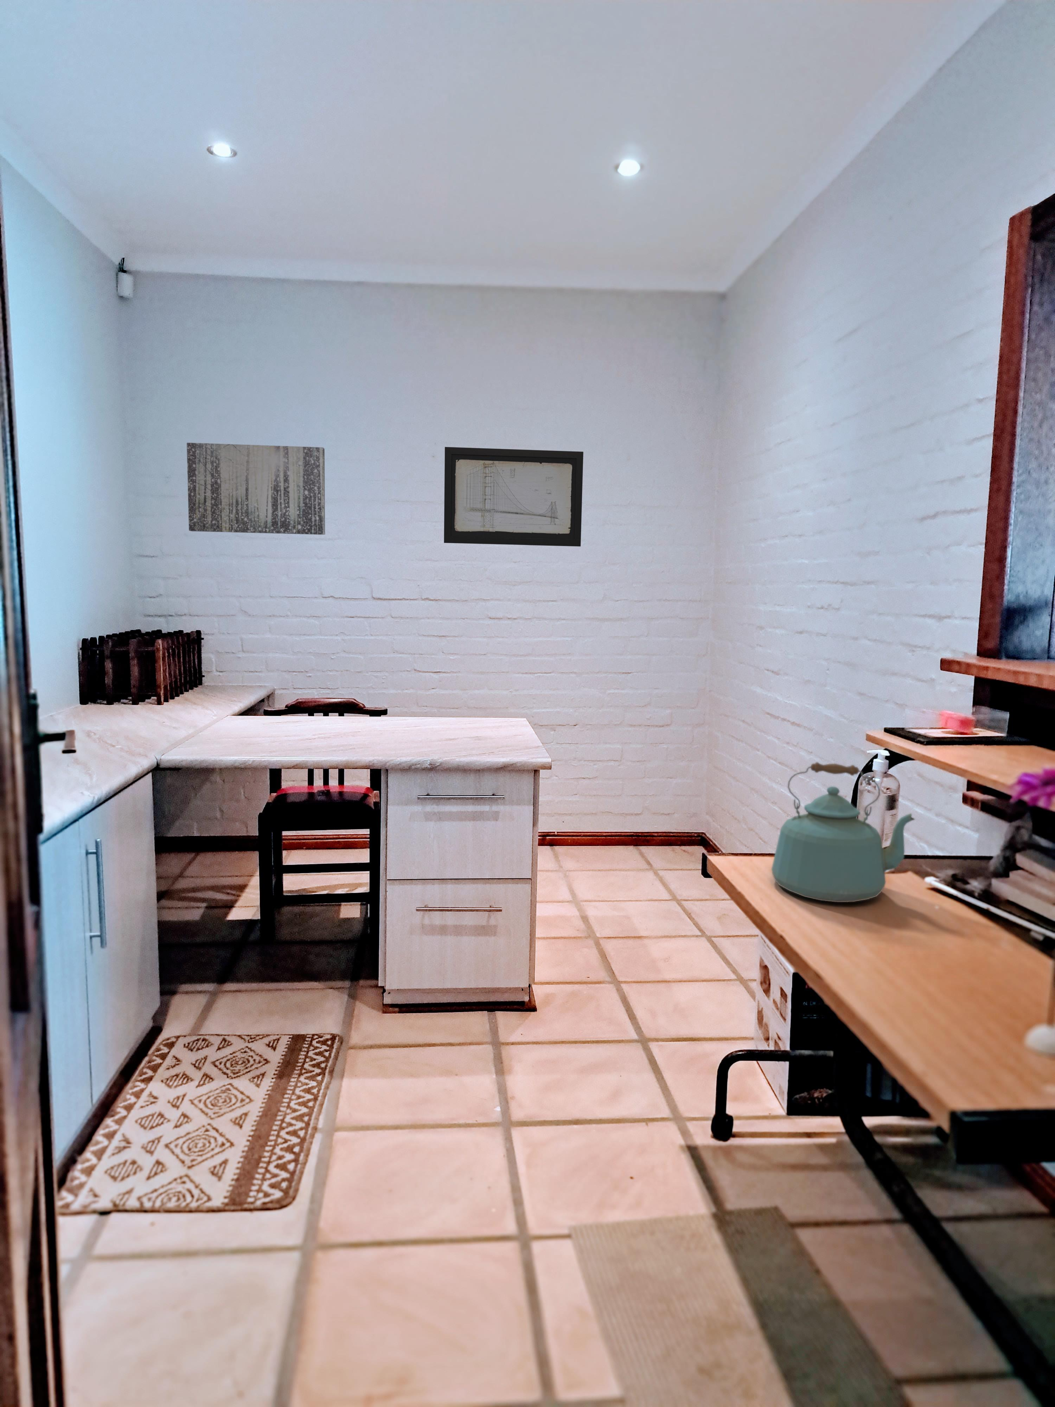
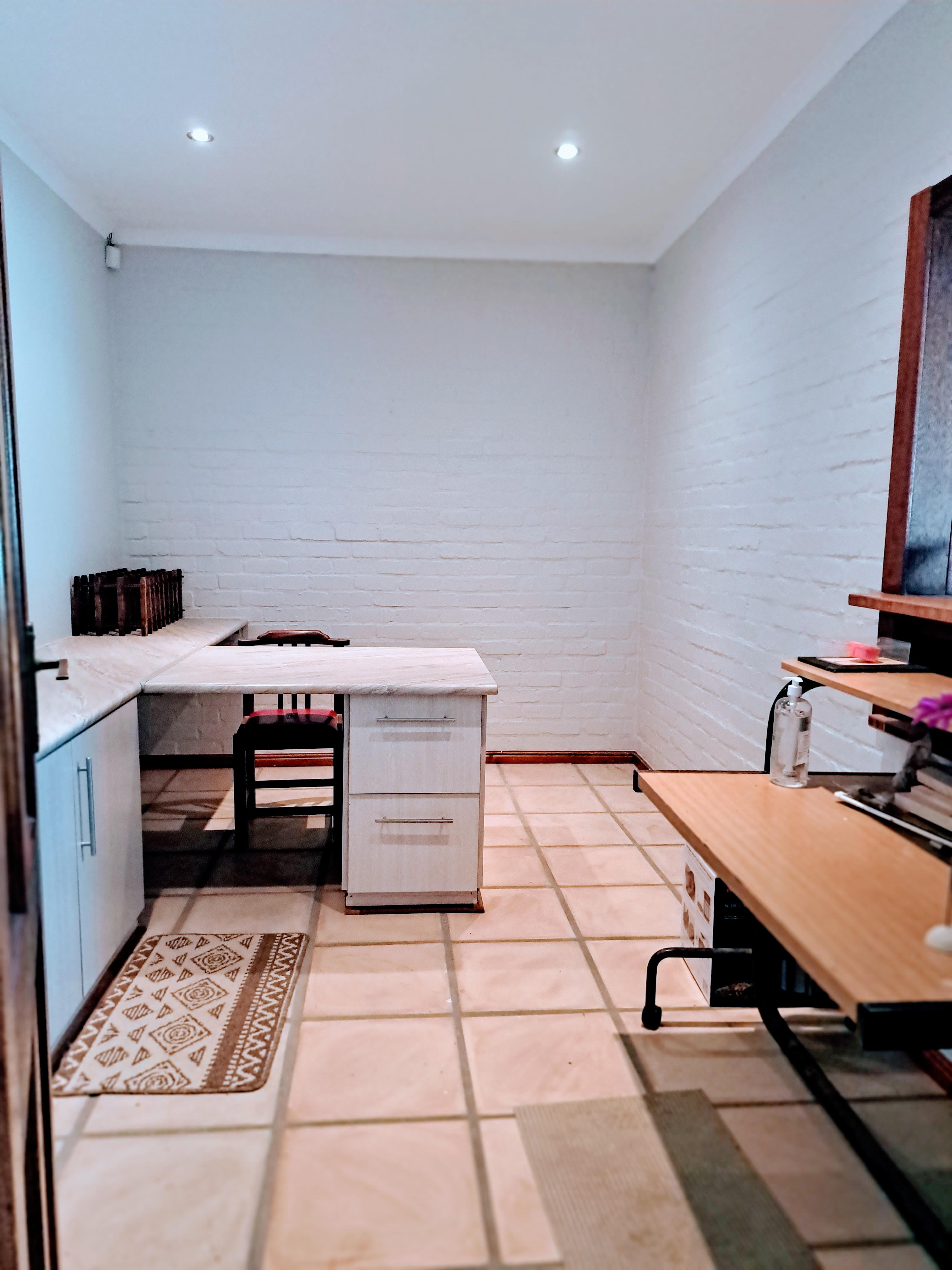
- wall art (513, 497)
- kettle (842, 828)
- wall art (257, 490)
